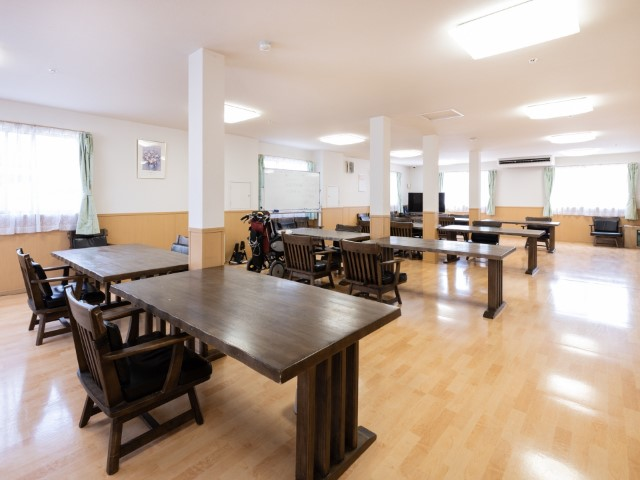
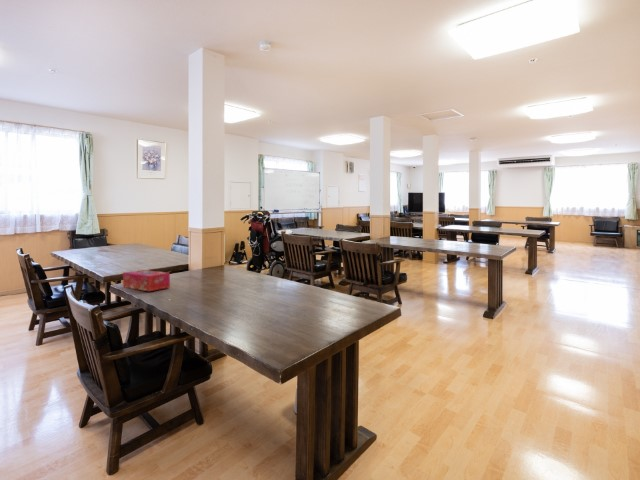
+ tissue box (146, 280)
